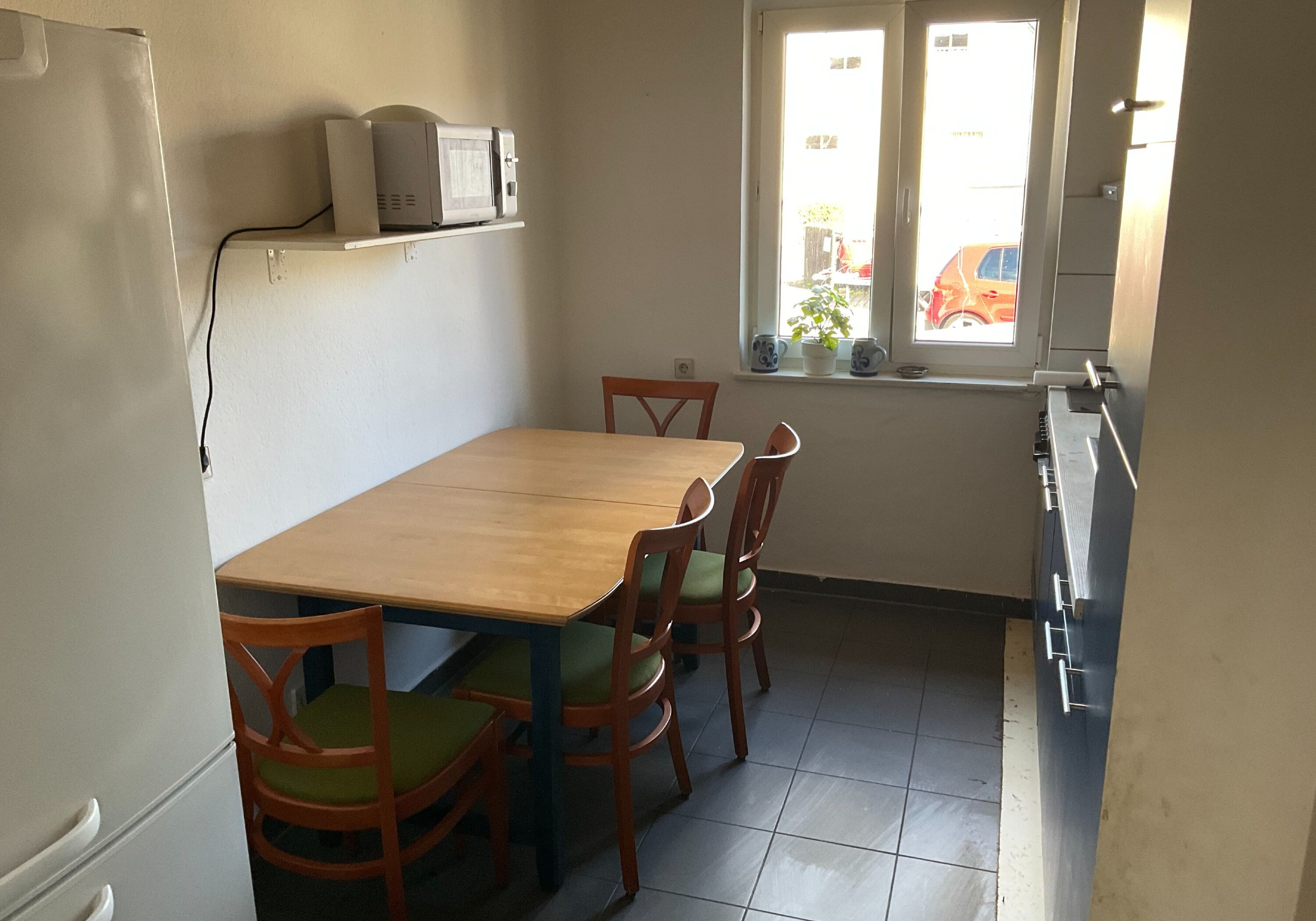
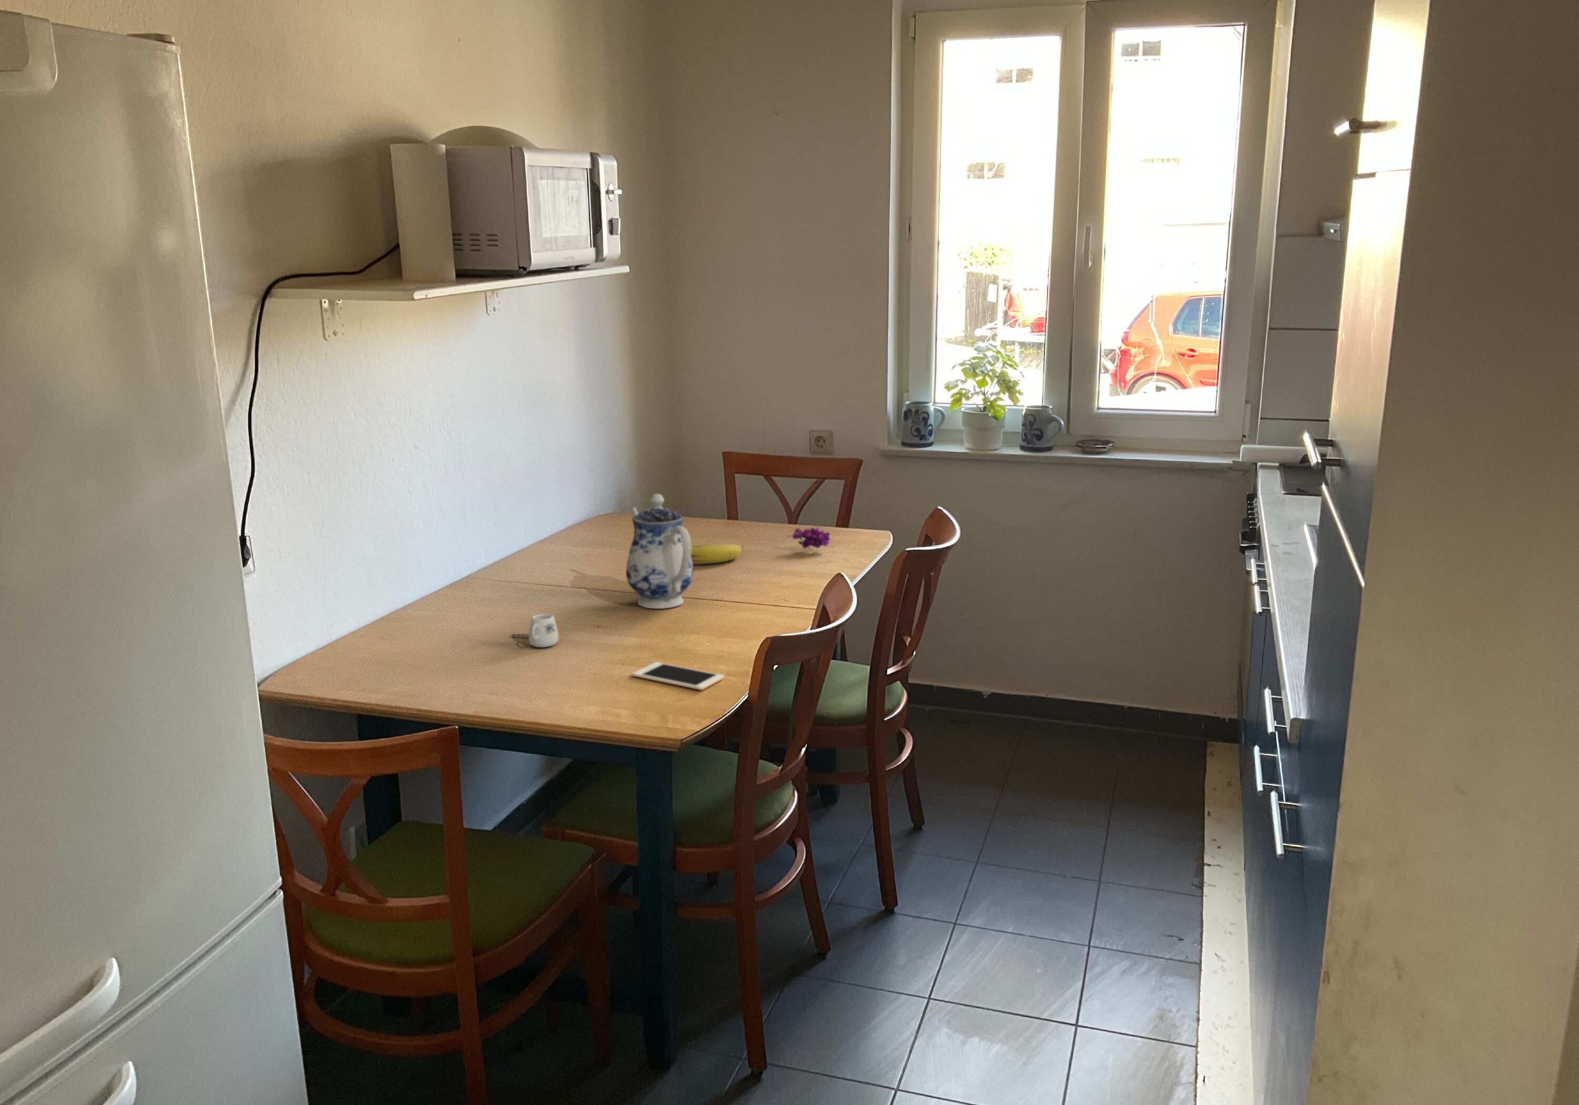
+ cell phone (678, 675)
+ teapot (659, 548)
+ mug (529, 630)
+ flower (810, 539)
+ fruit (703, 548)
